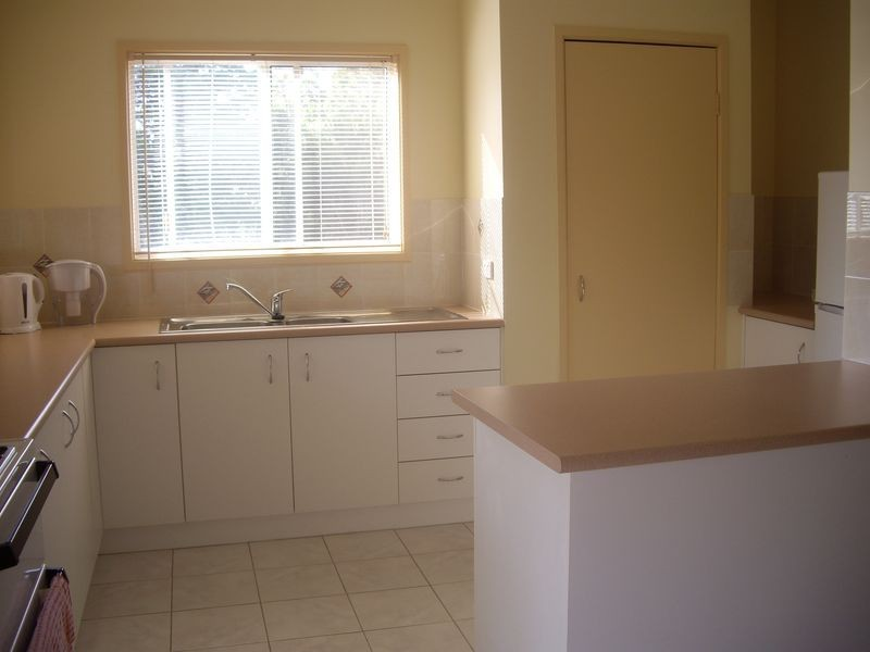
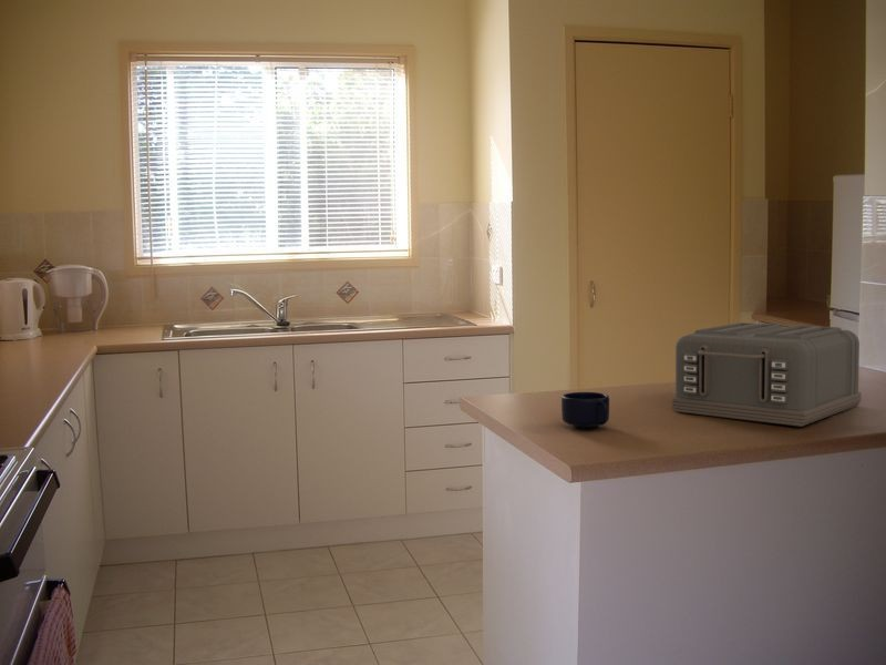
+ toaster (763, 369)
+ mug (588, 411)
